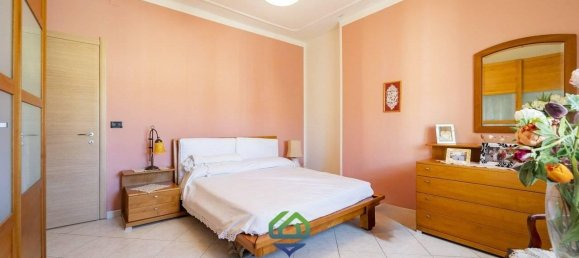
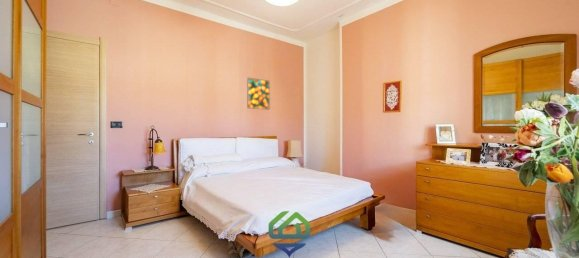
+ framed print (258, 94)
